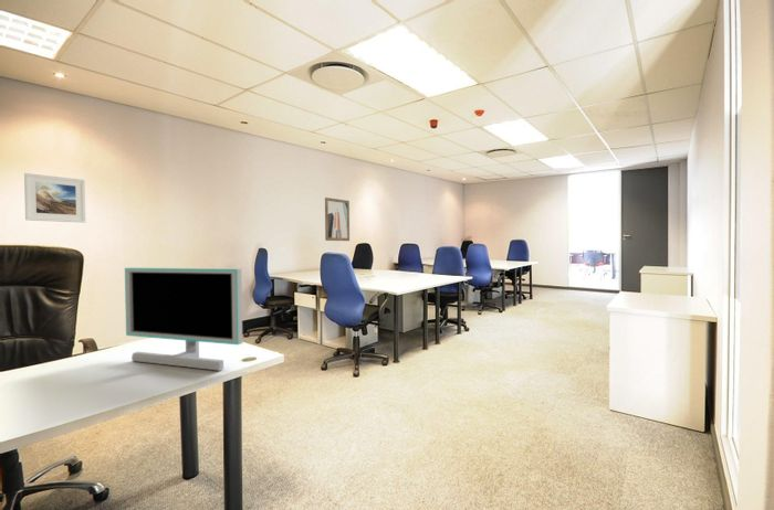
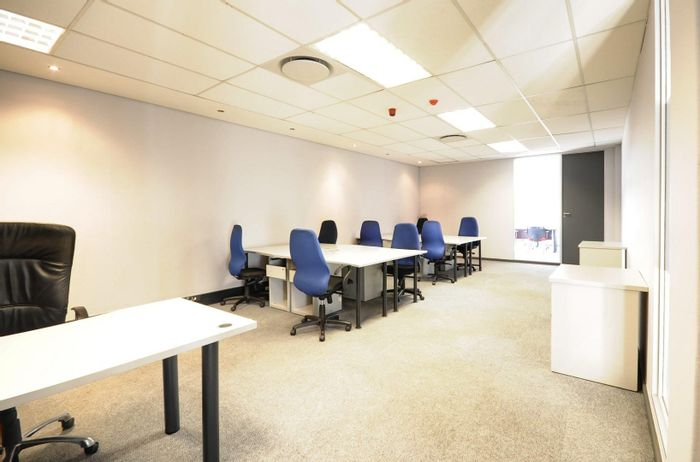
- wall art (337, 220)
- monitor (182, 315)
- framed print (56, 199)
